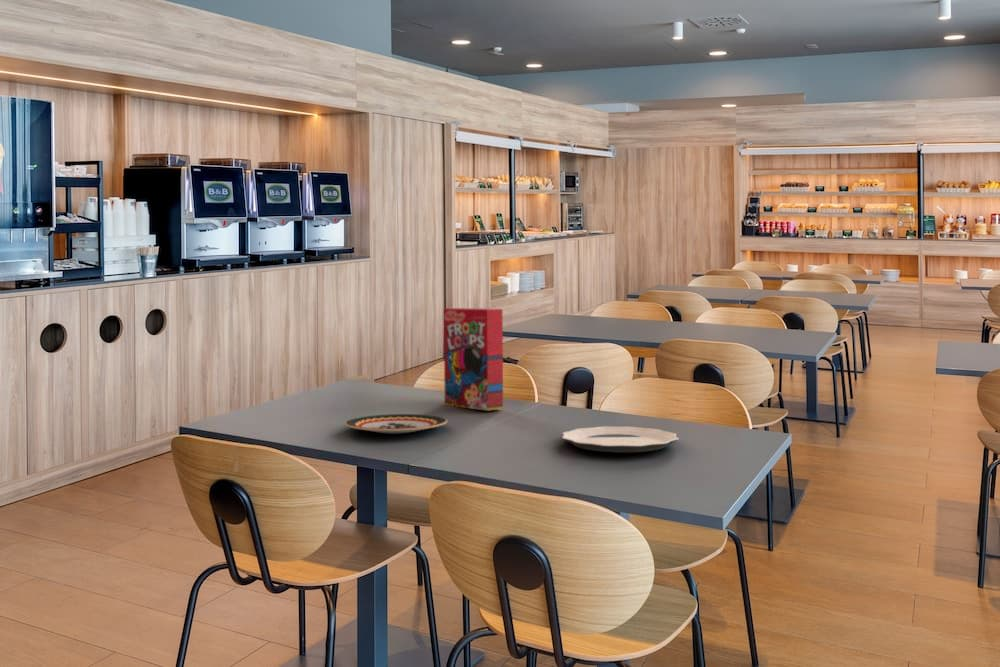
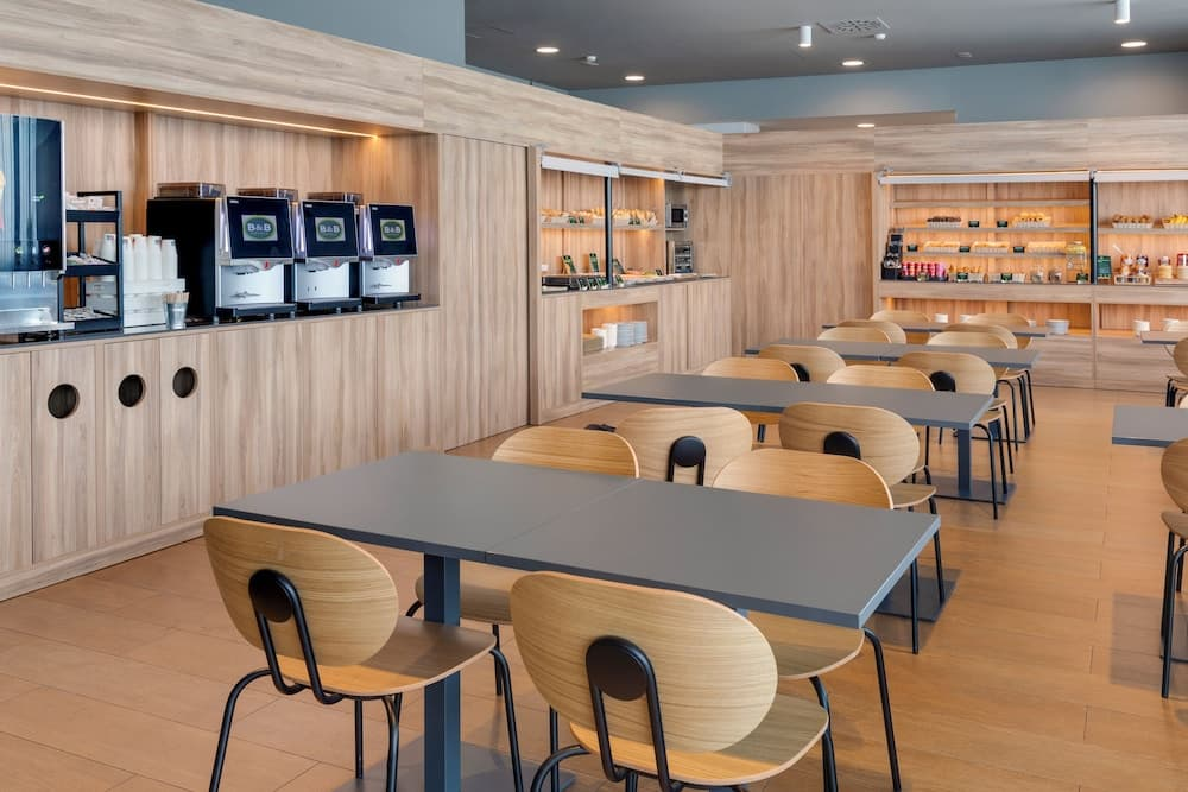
- cereal box (473, 357)
- plate (396, 425)
- plate (619, 439)
